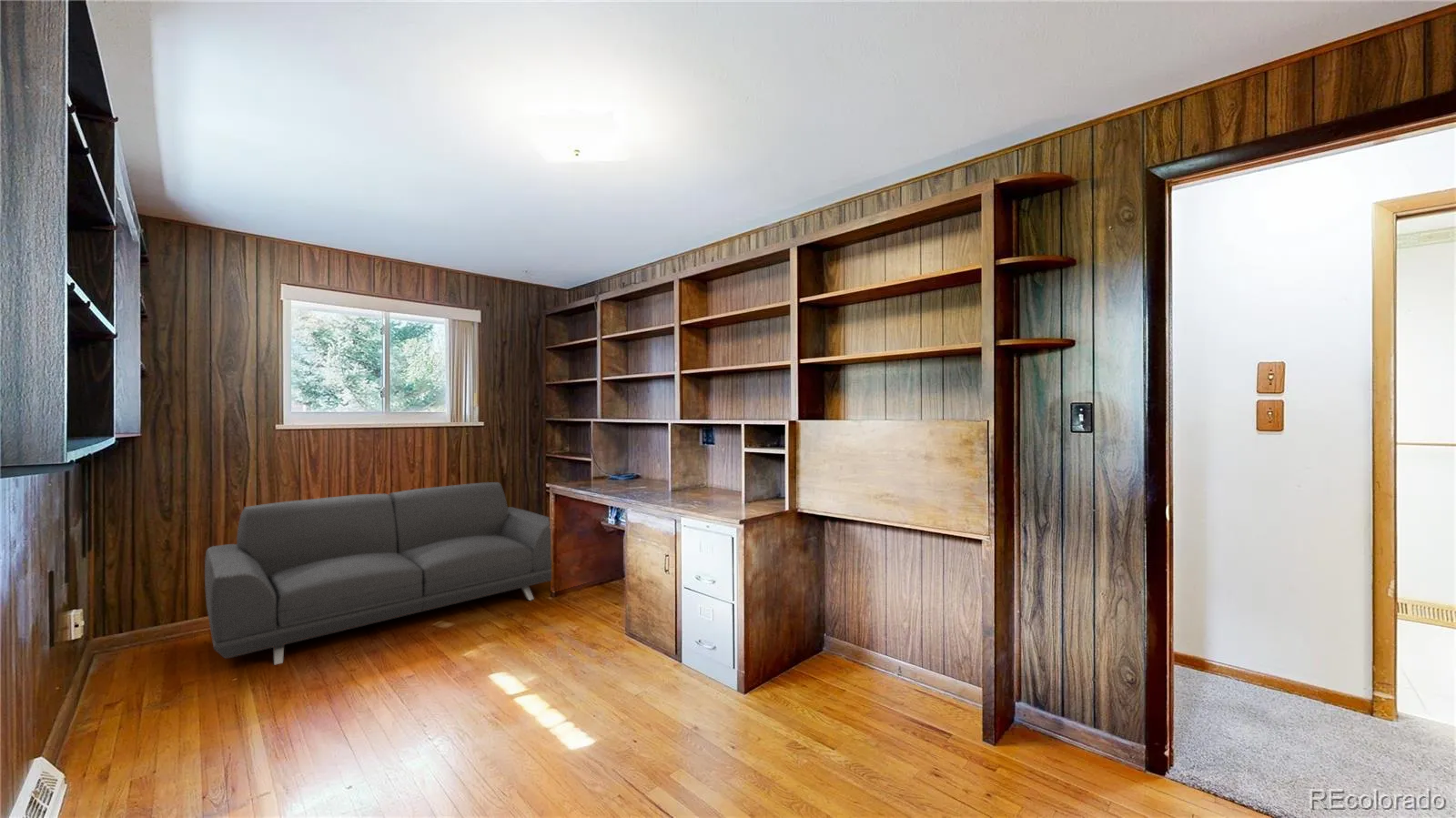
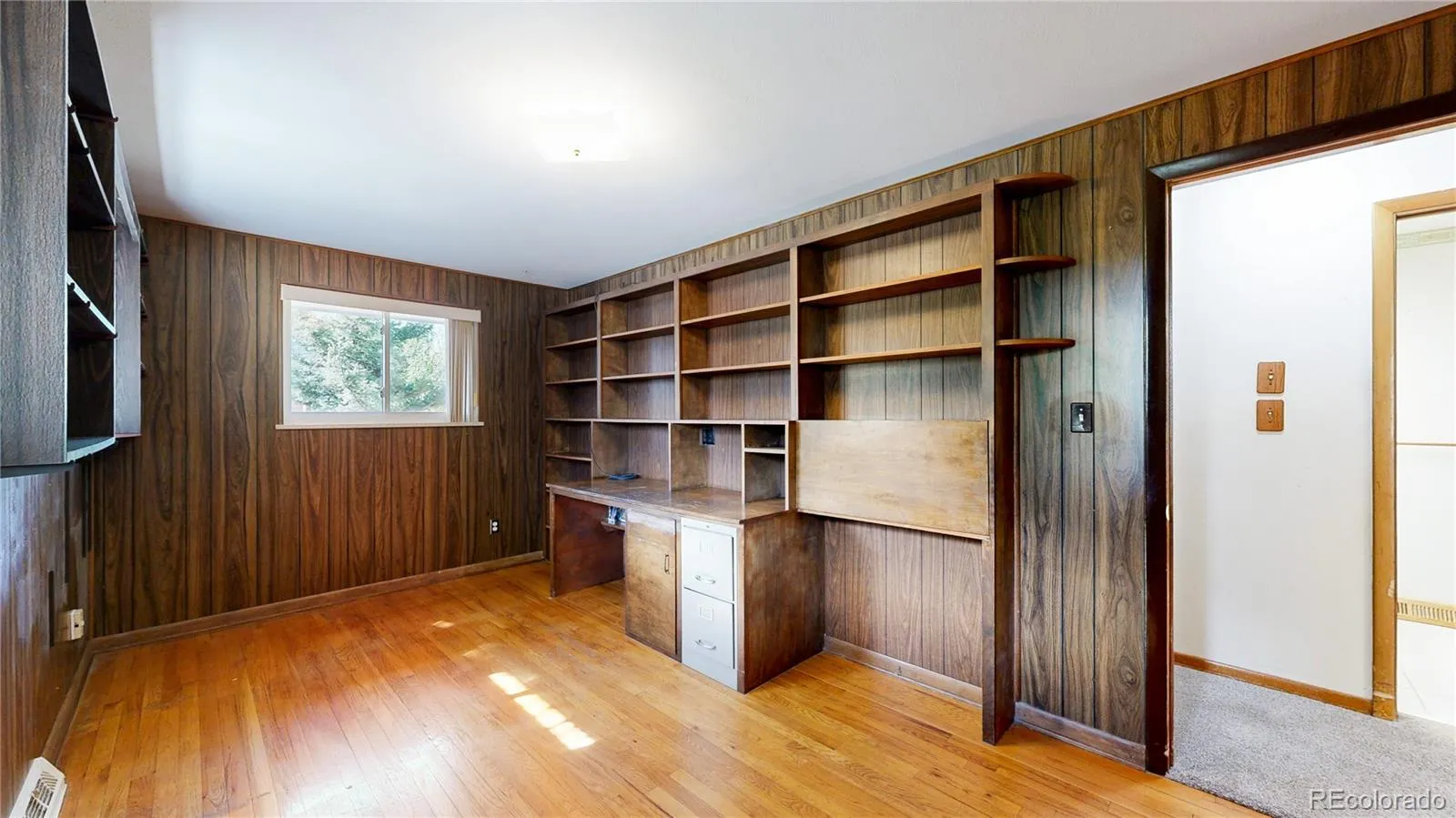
- sofa (402, 553)
